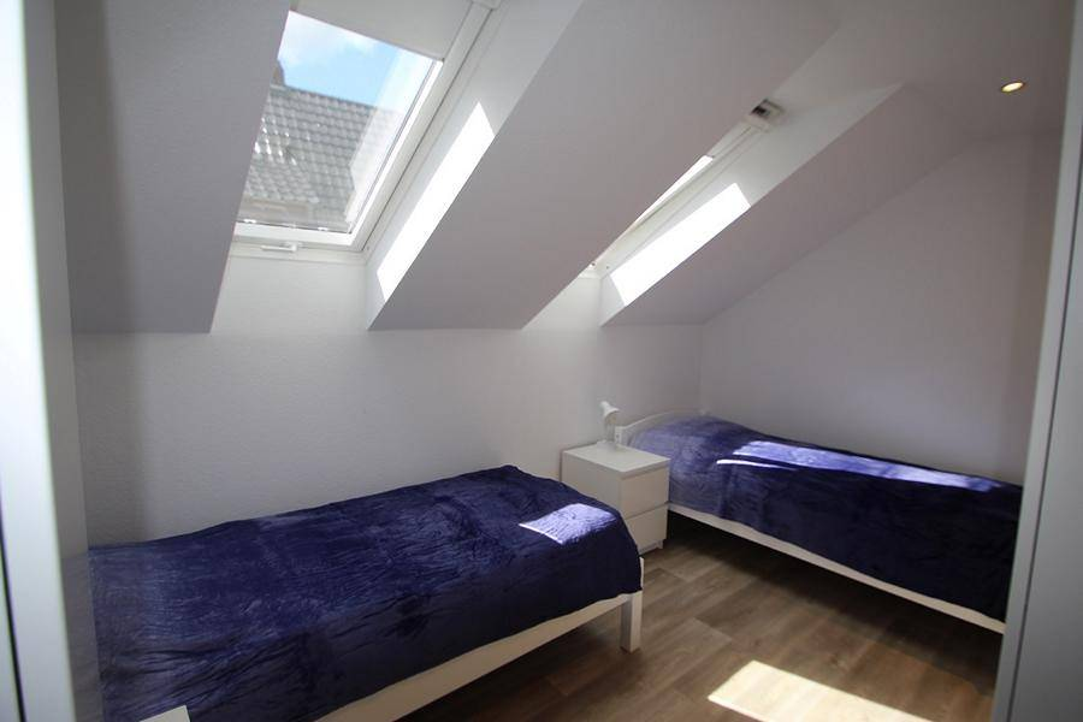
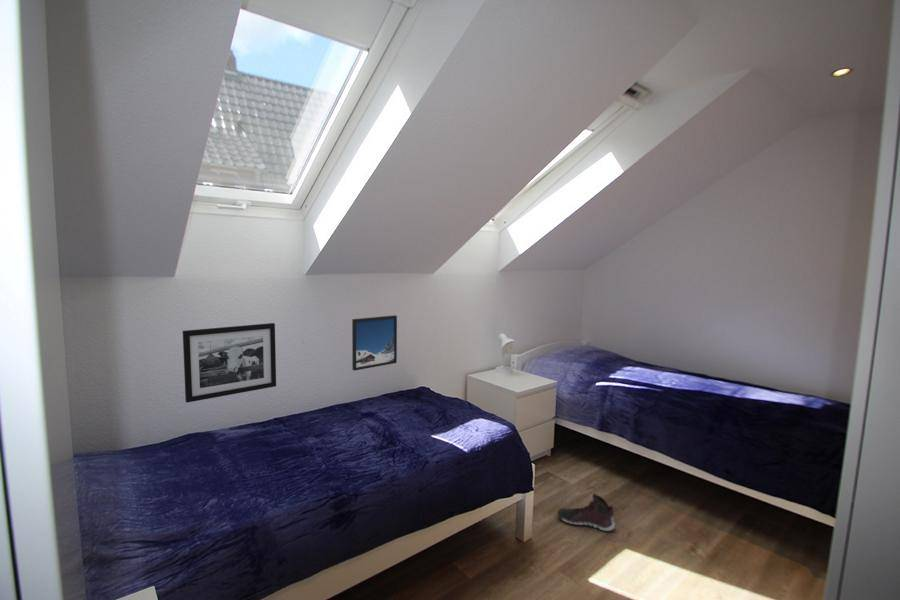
+ sneaker (586, 507)
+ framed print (375, 342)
+ picture frame (232, 360)
